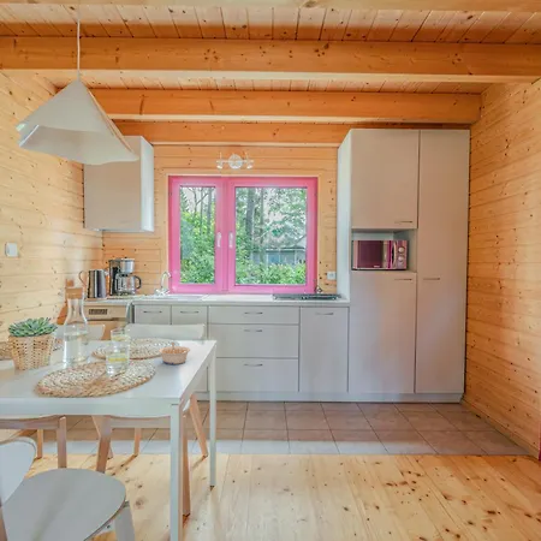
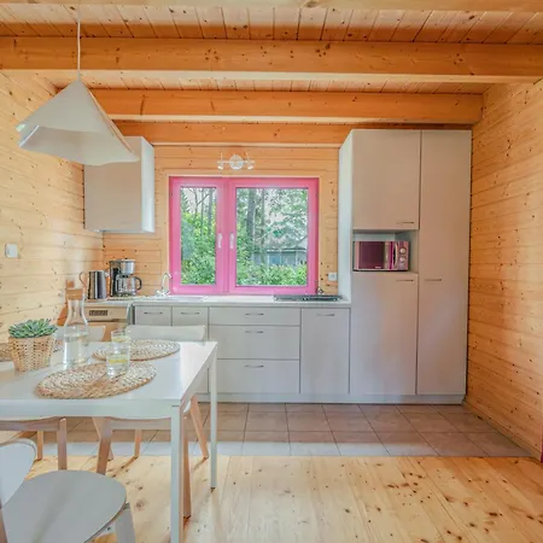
- legume (173, 353)
